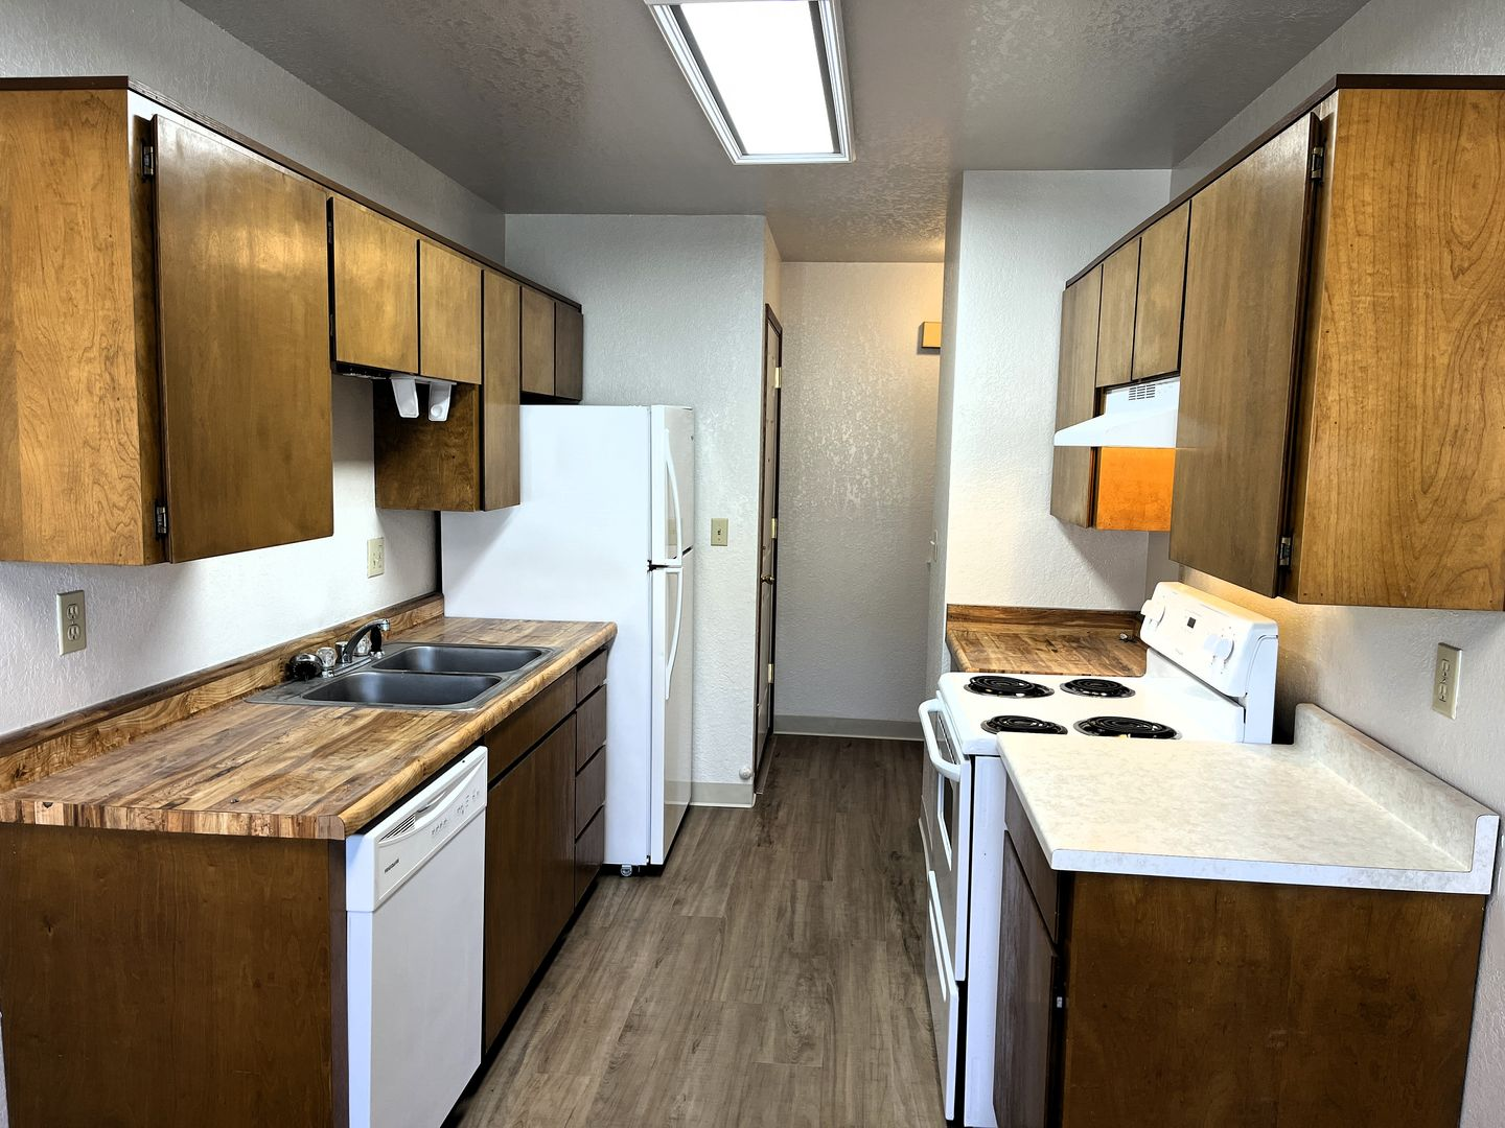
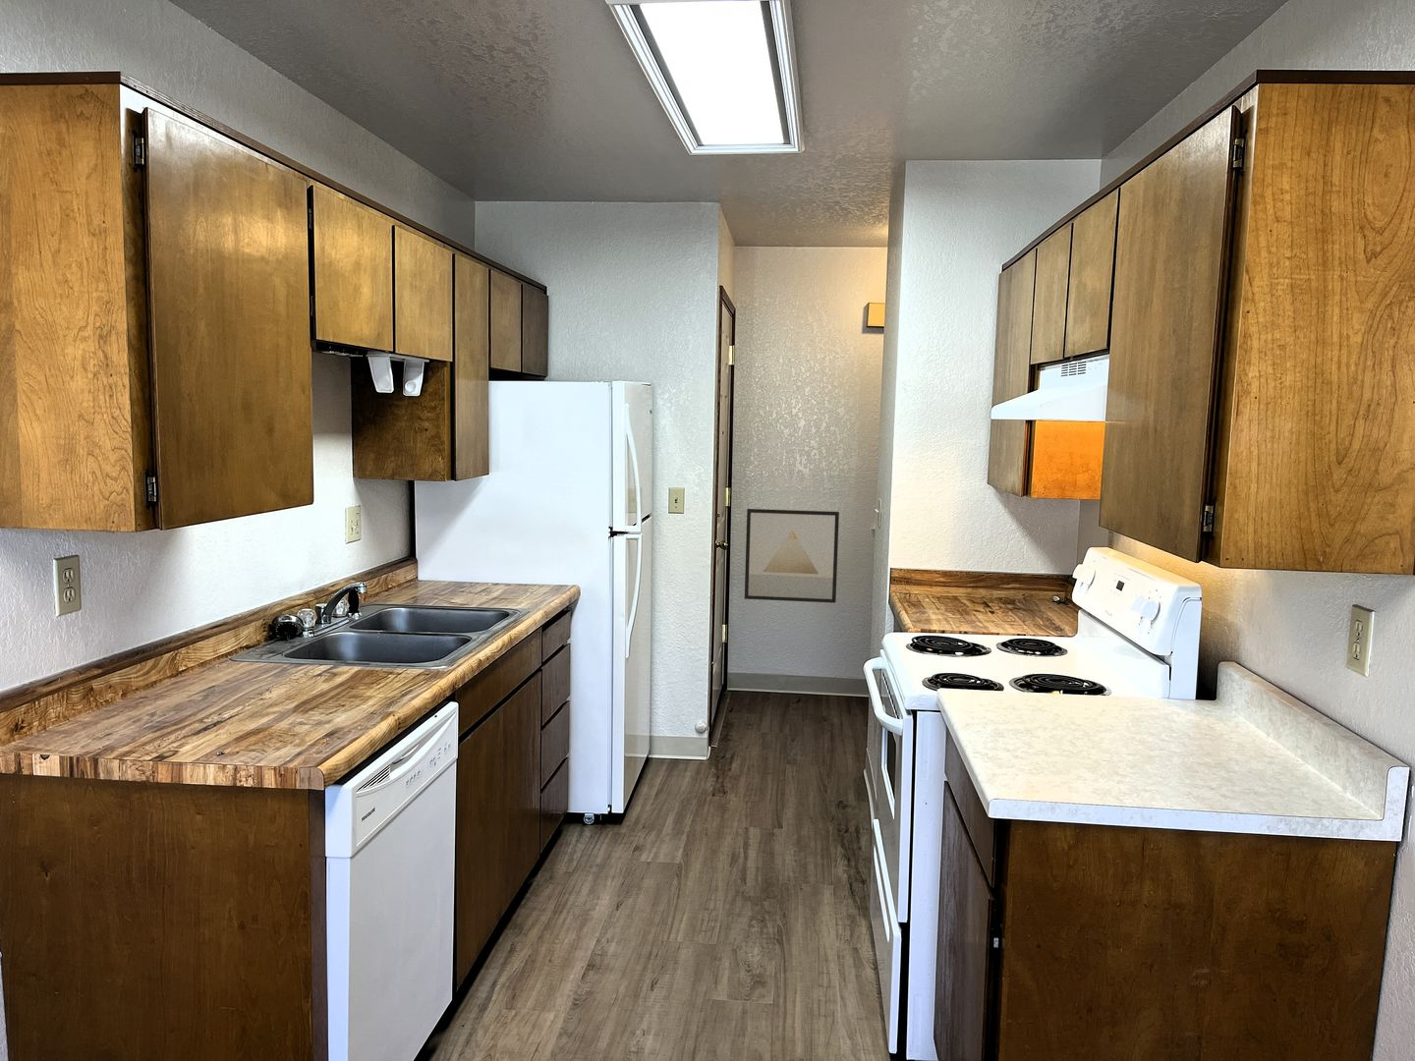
+ wall art (791, 555)
